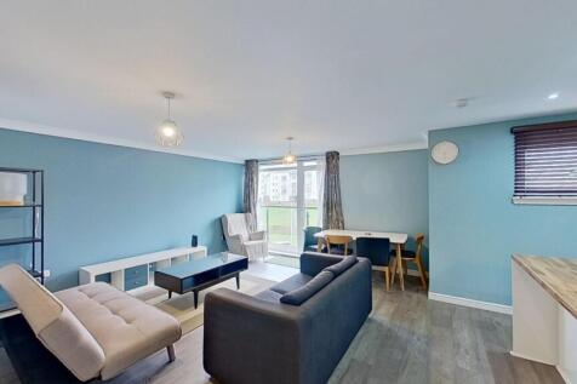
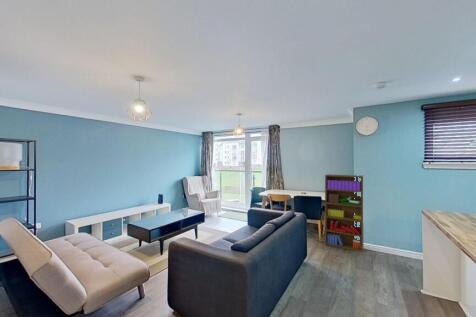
+ bookshelf (343, 210)
